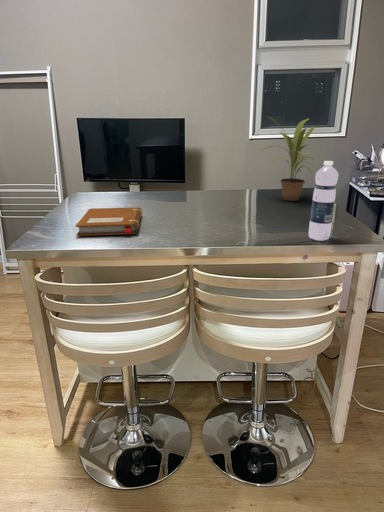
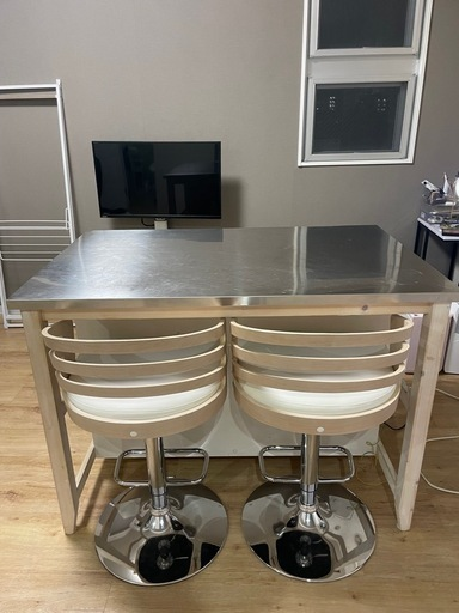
- notebook (111, 220)
- potted plant (294, 159)
- water bottle (323, 201)
